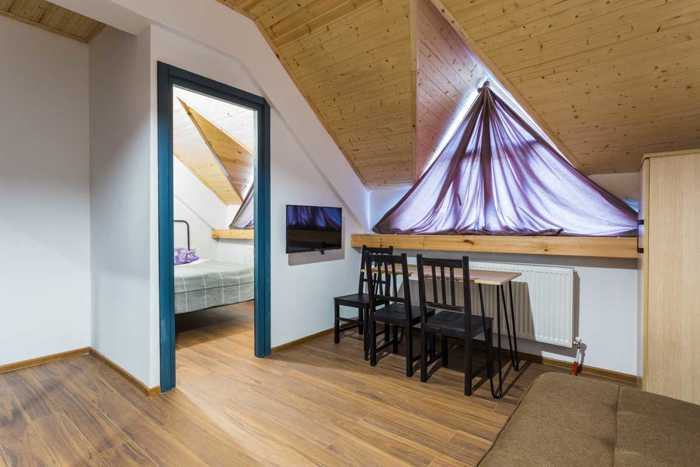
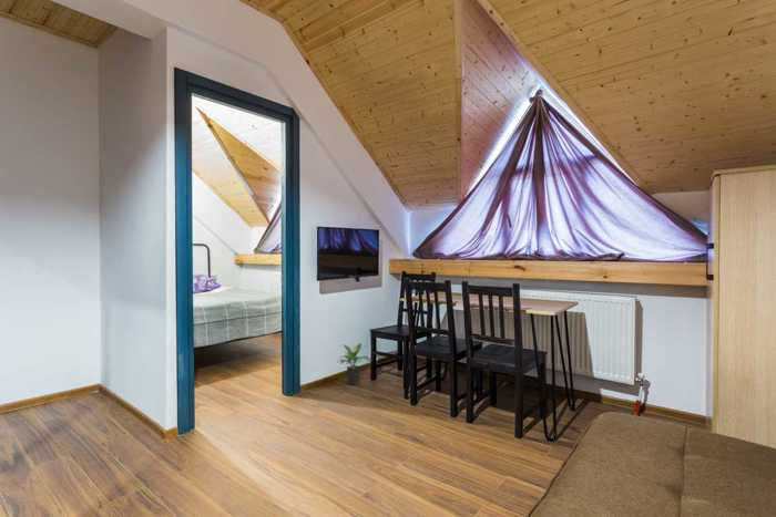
+ potted plant (353, 363)
